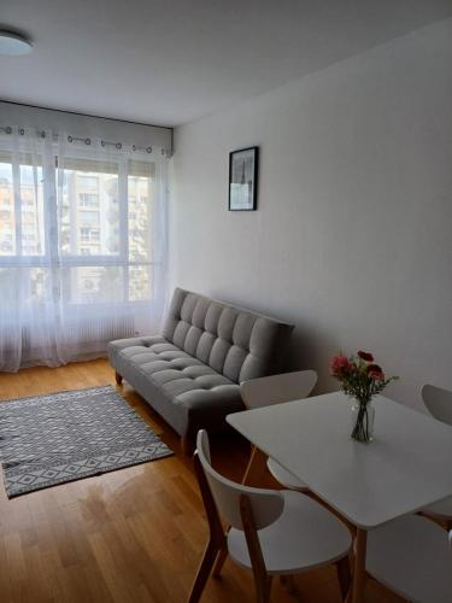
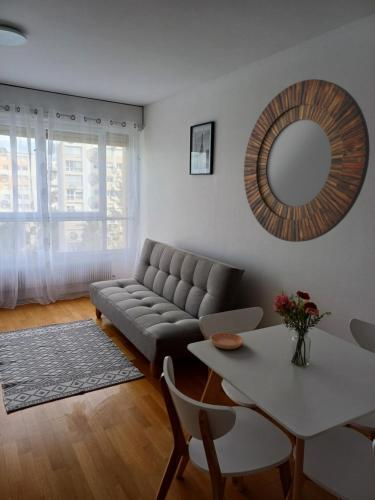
+ home mirror (295, 164)
+ saucer (226, 341)
